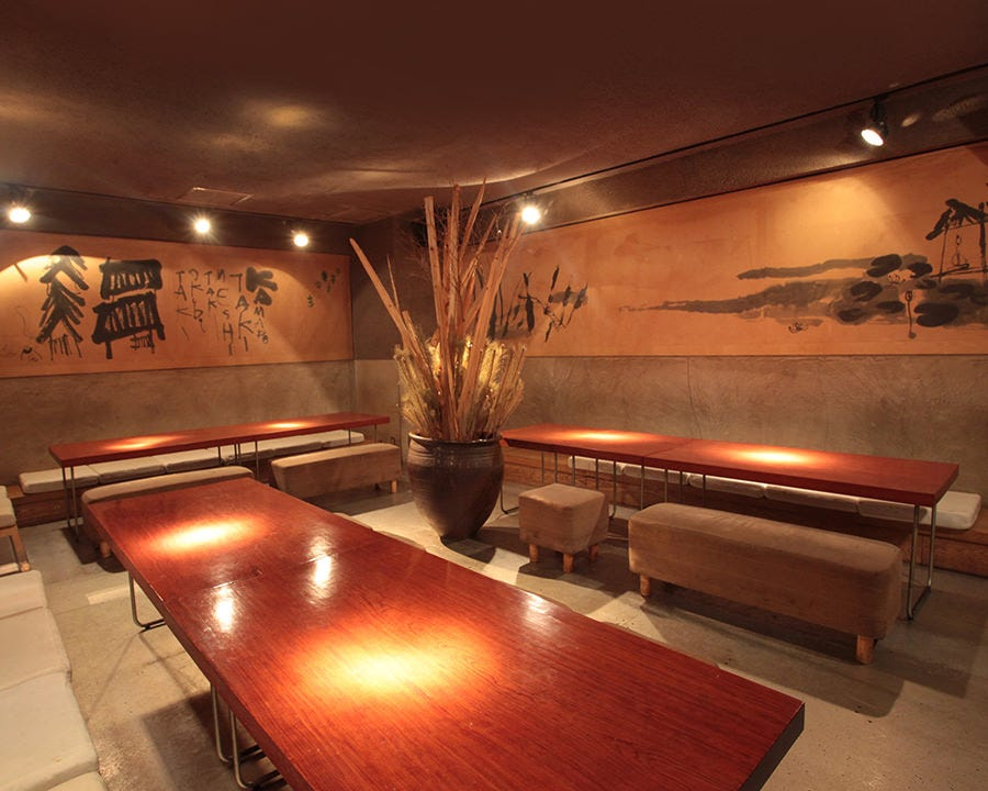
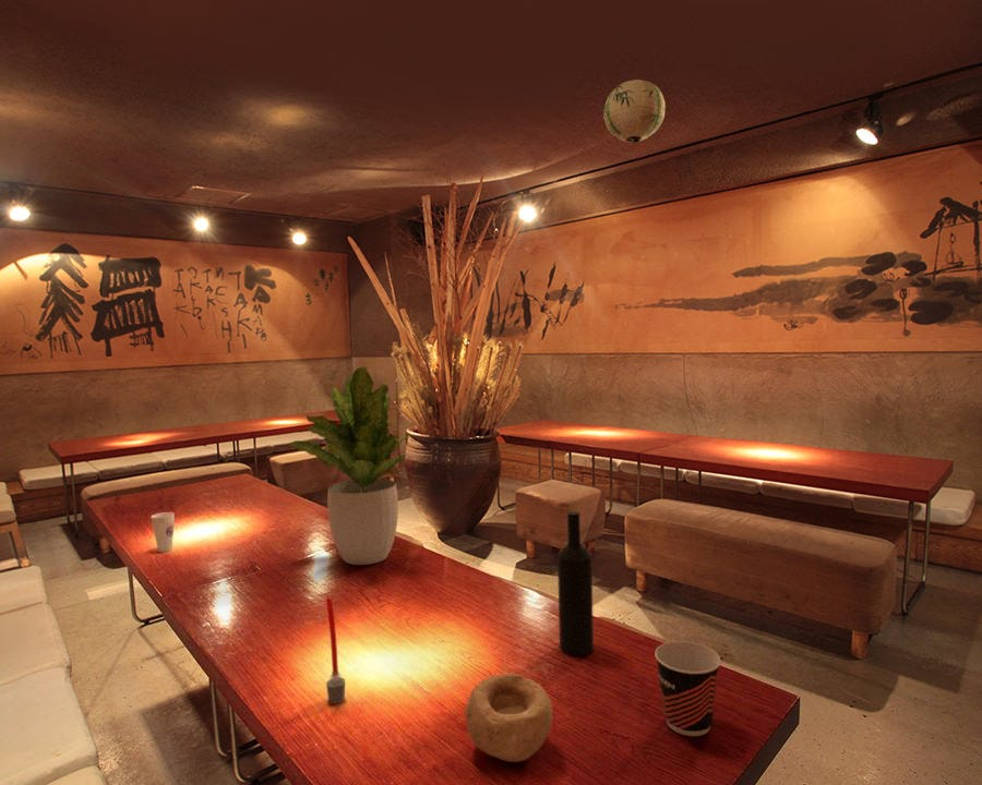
+ potted plant (359, 462)
+ candle (334, 649)
+ bowl (508, 720)
+ cup (687, 689)
+ paper lantern (633, 111)
+ cup (164, 532)
+ wine bottle (575, 580)
